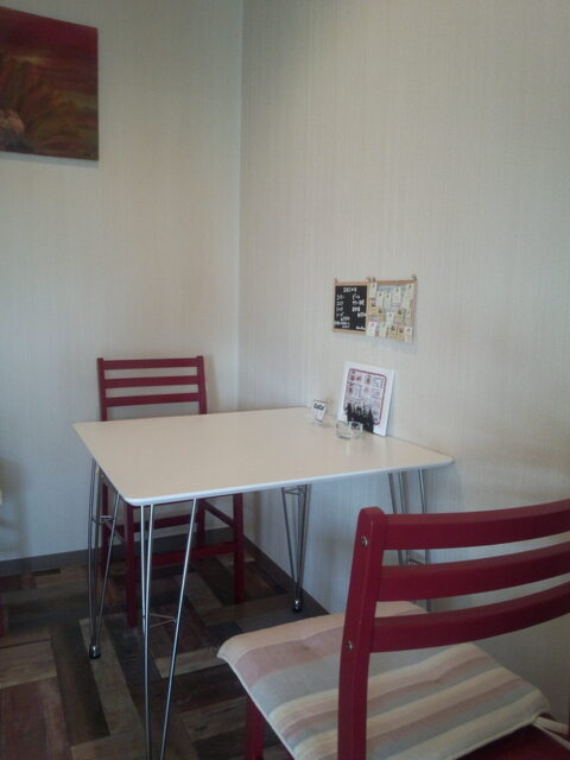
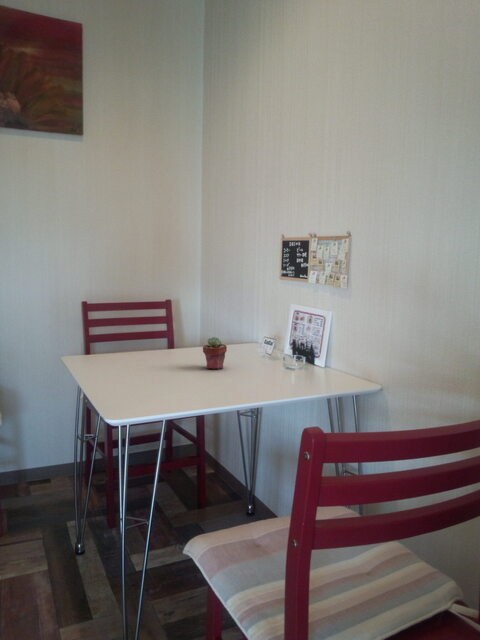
+ potted succulent (214, 352)
